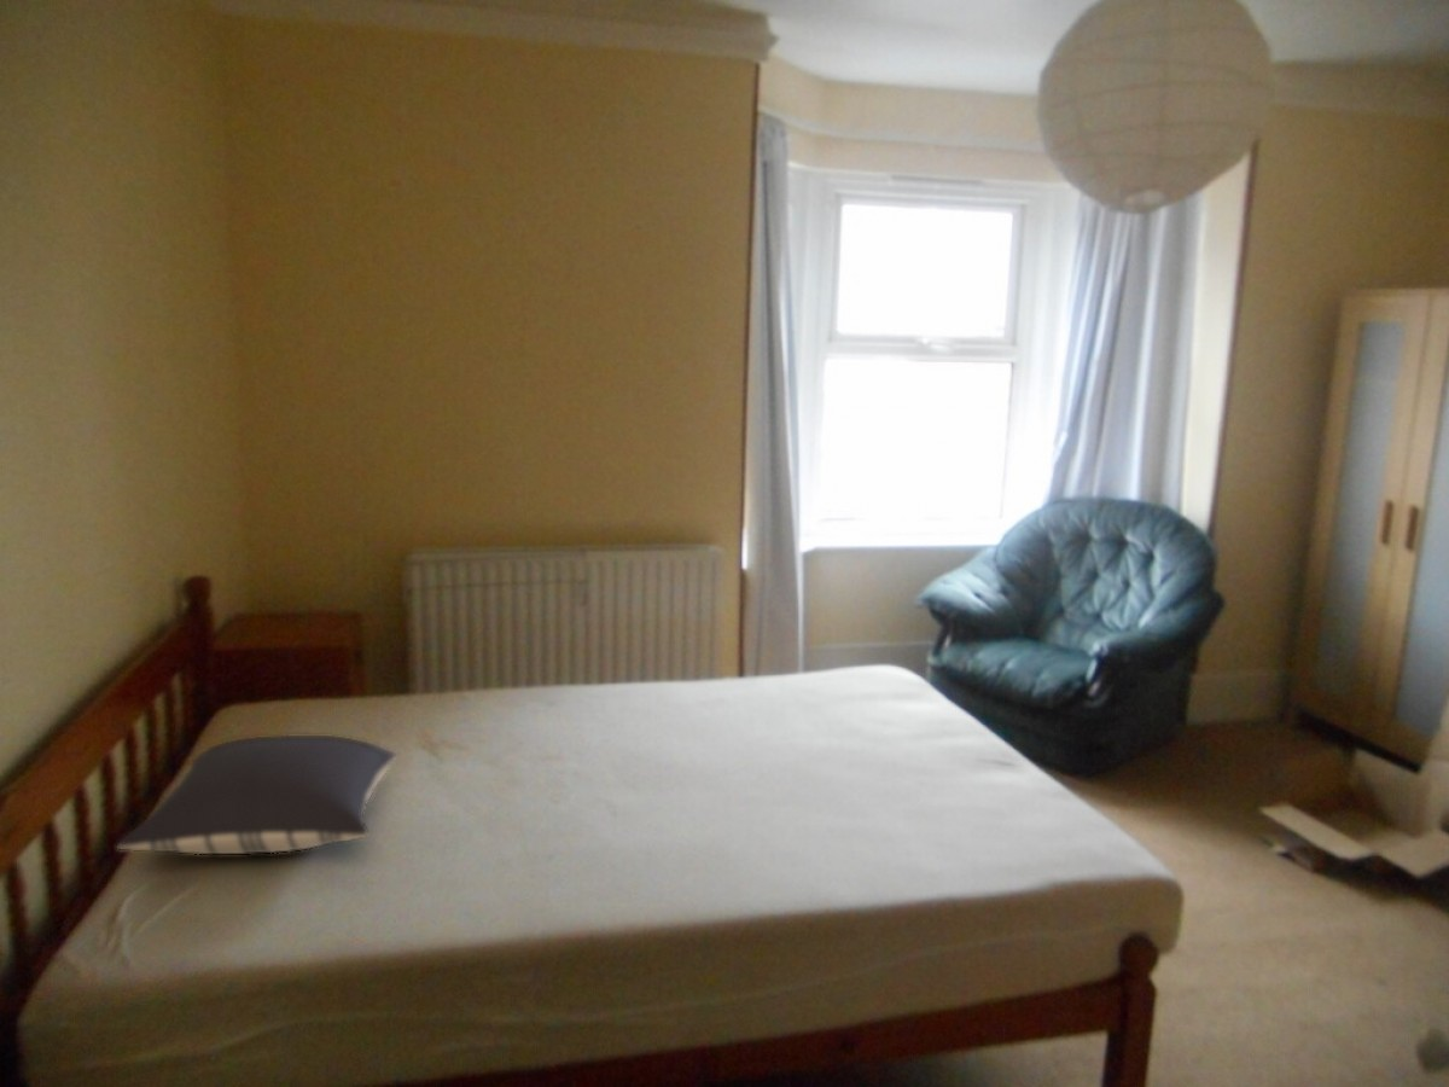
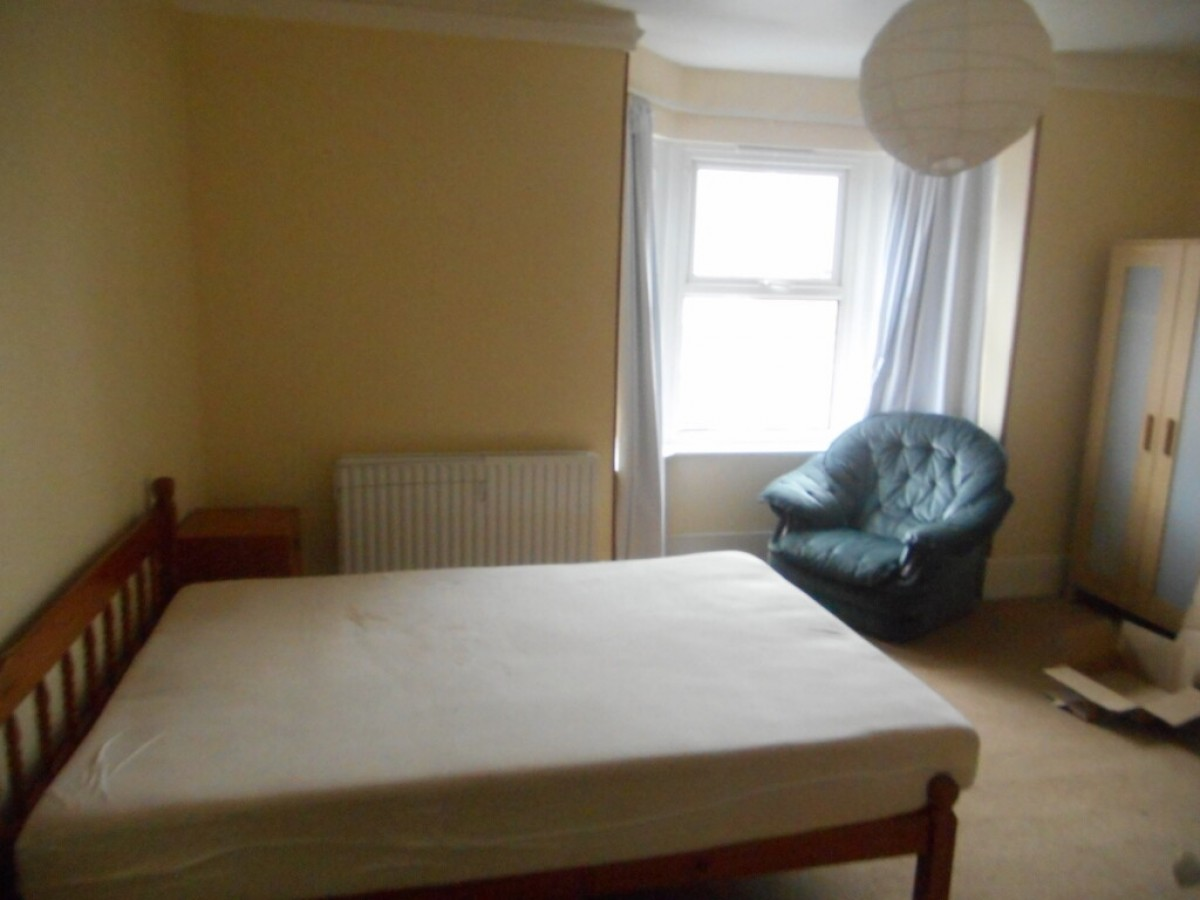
- pillow (273, 795)
